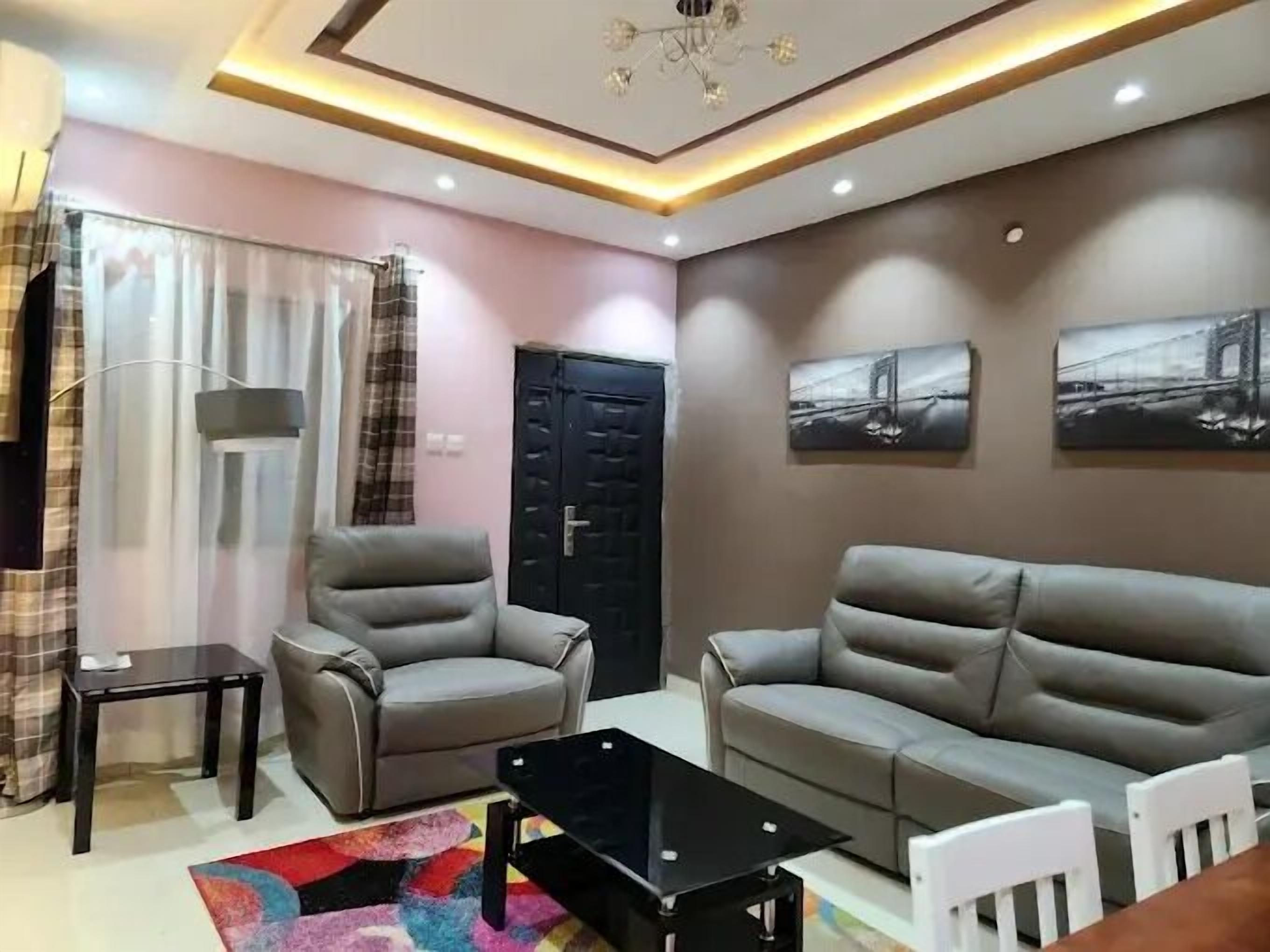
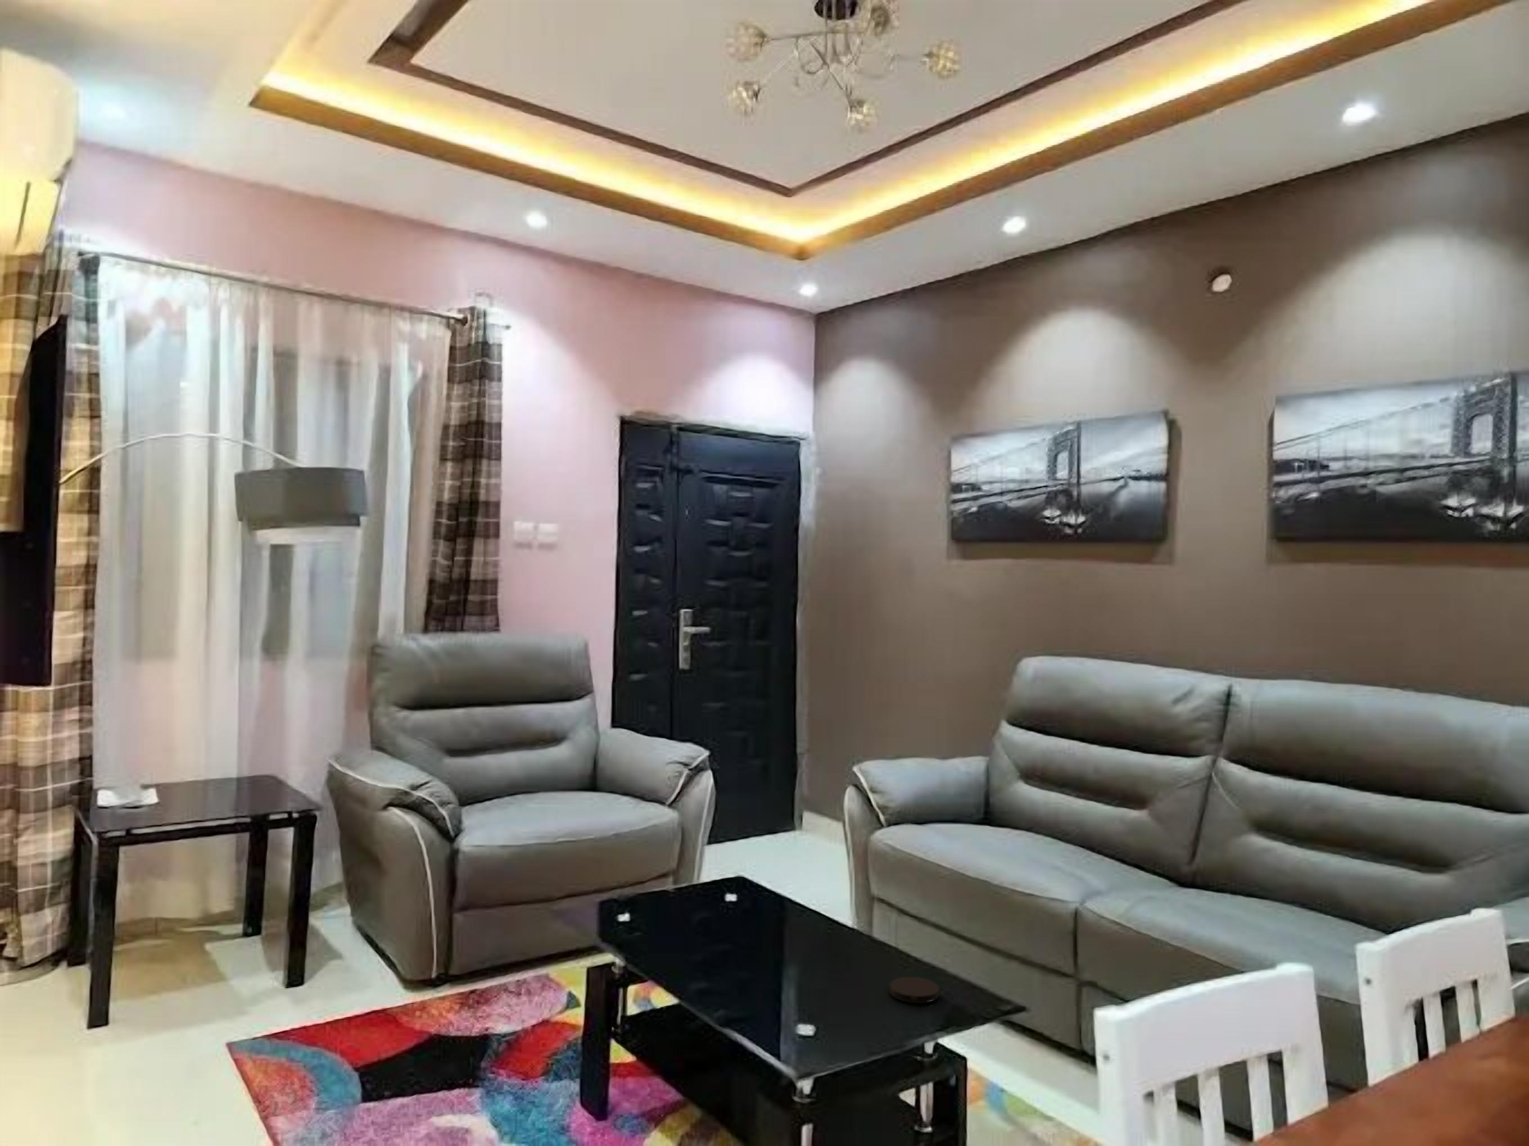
+ coaster (914, 990)
